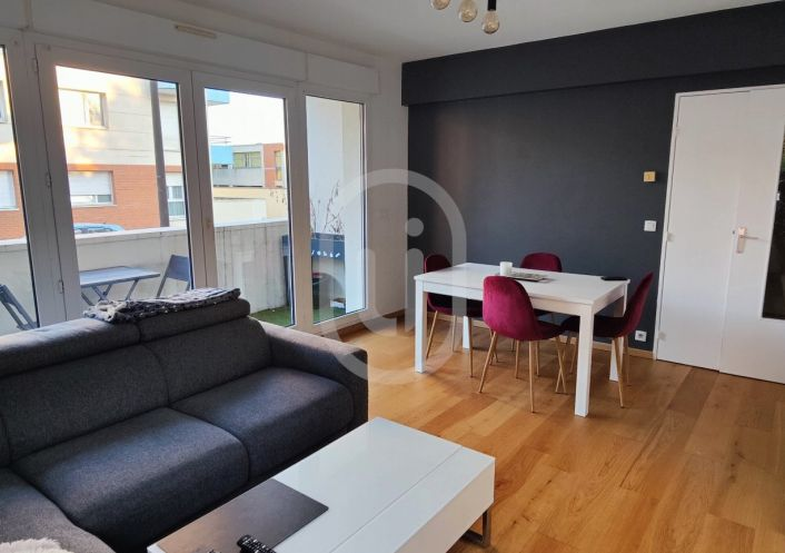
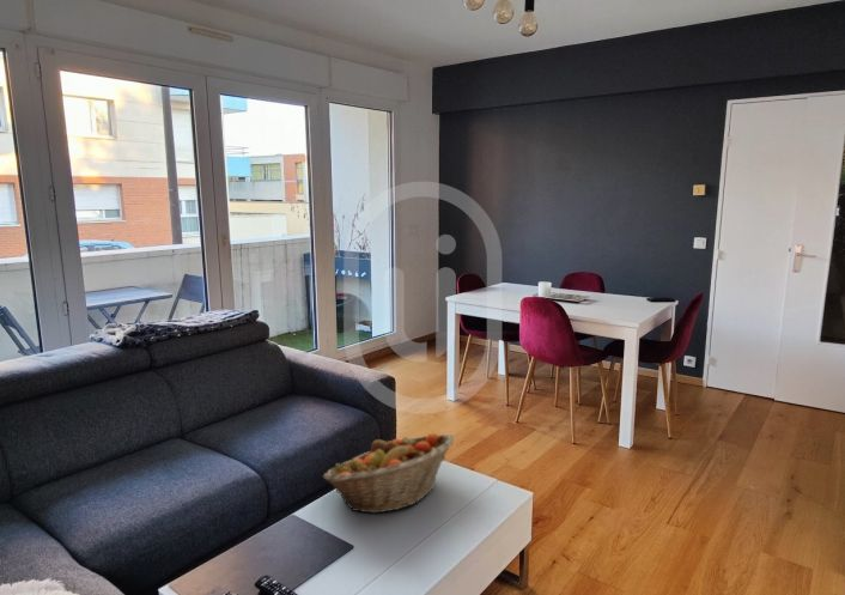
+ fruit basket (391, 466)
